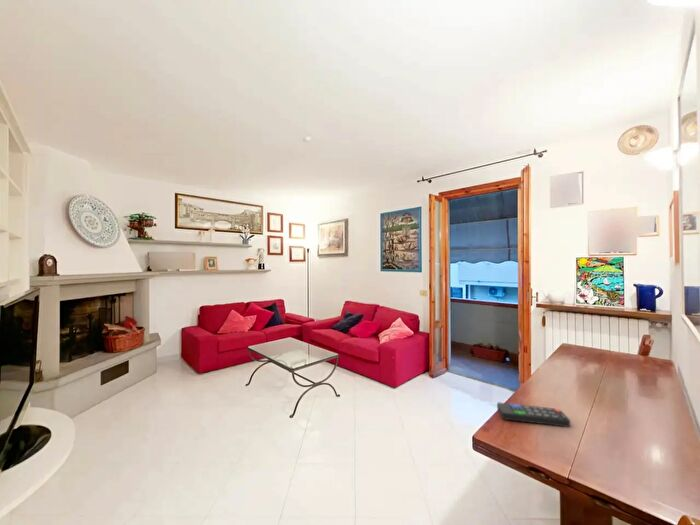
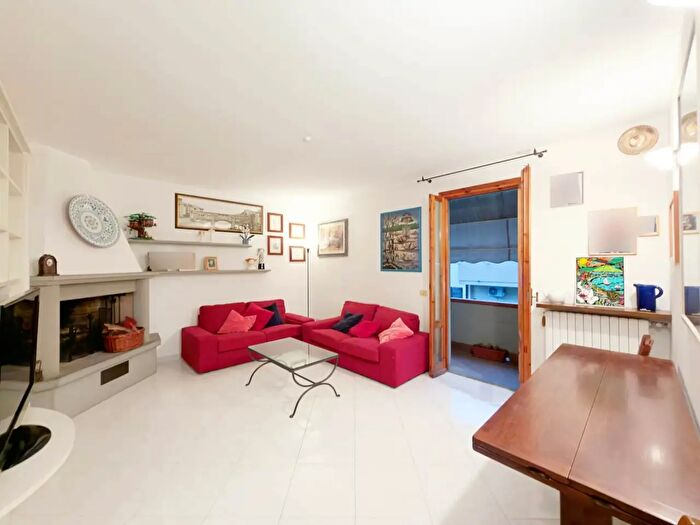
- remote control (531, 413)
